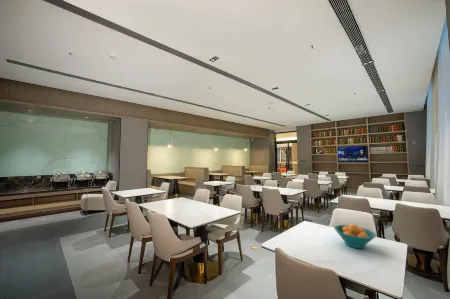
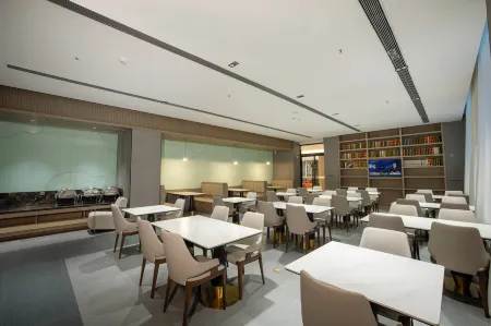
- fruit bowl (354, 234)
